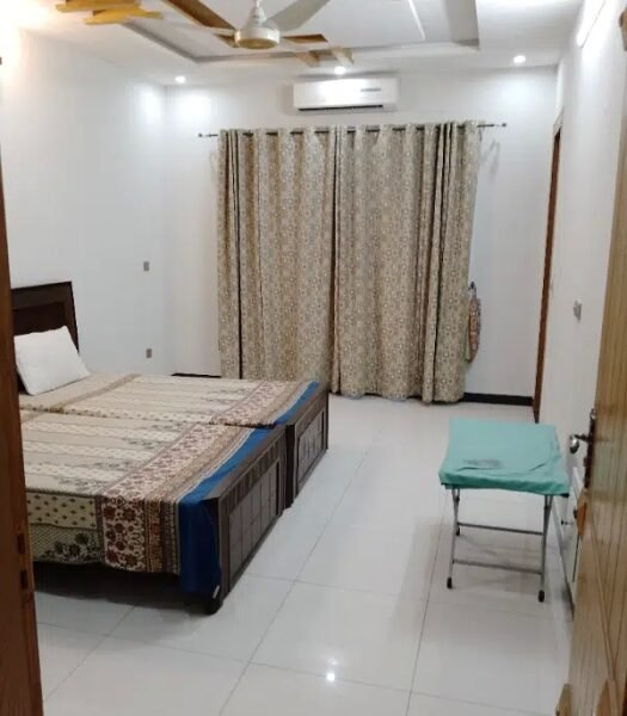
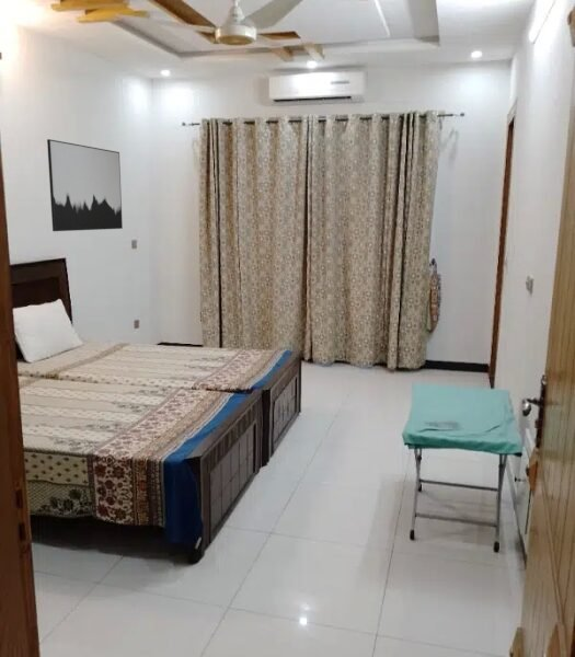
+ wall art (88, 188)
